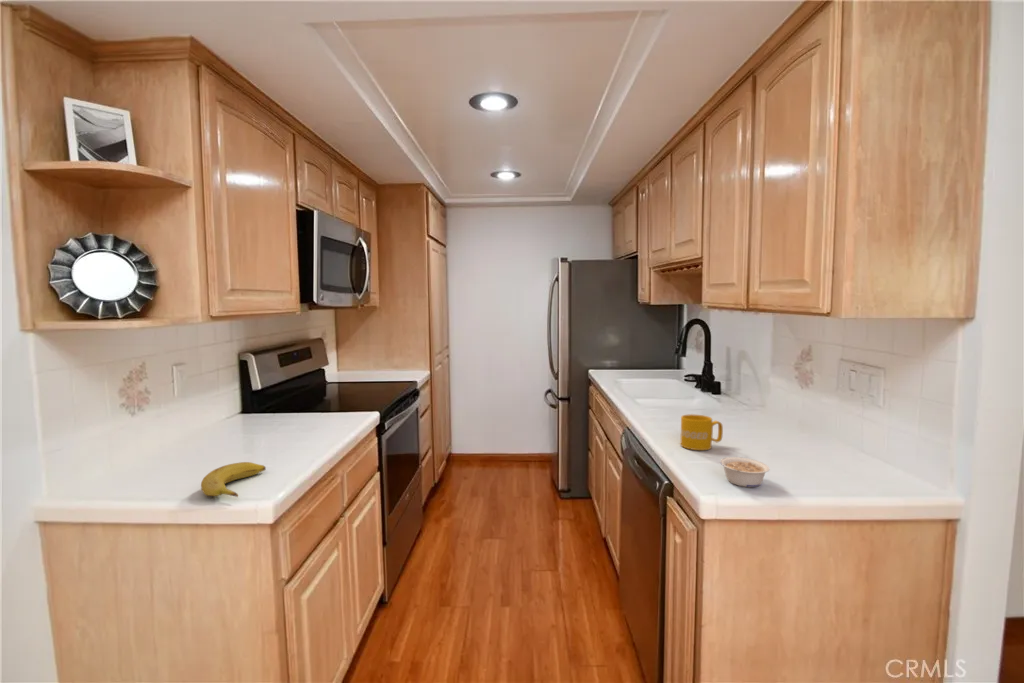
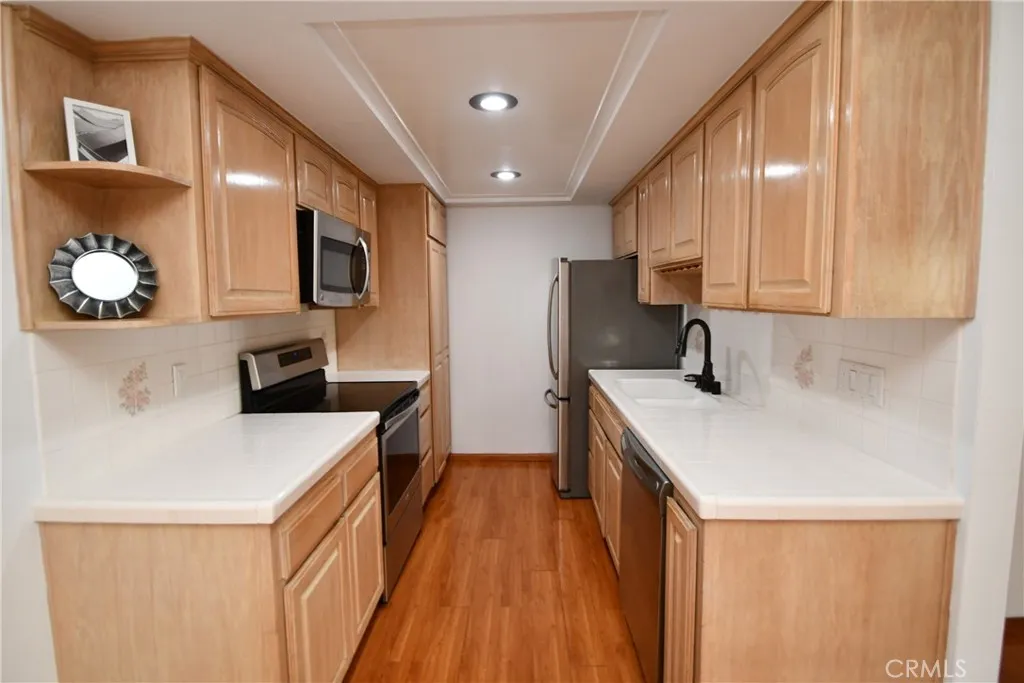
- fruit (242, 477)
- legume (744, 471)
- mug (701, 431)
